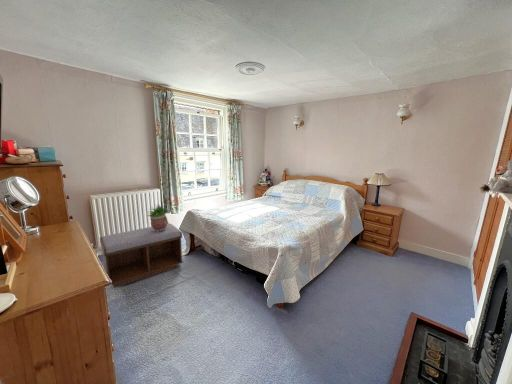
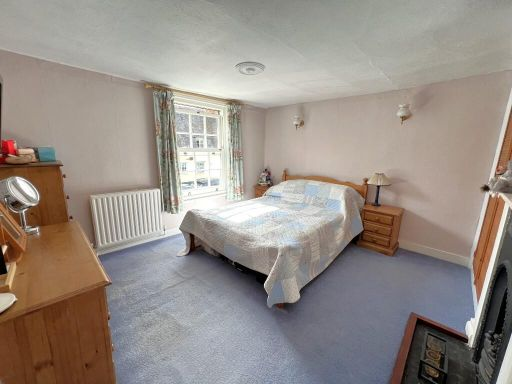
- bench (143, 252)
- potted plant (157, 217)
